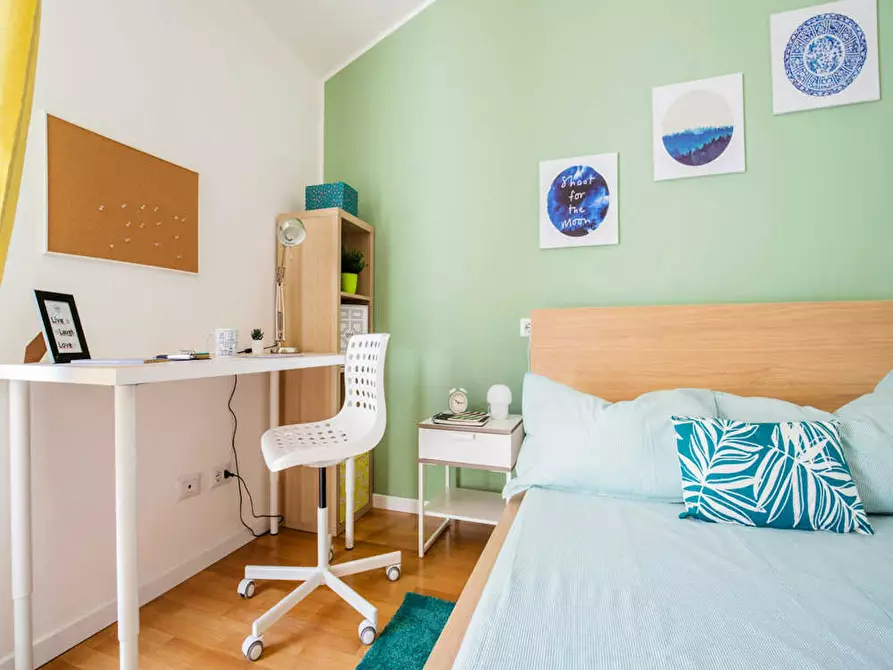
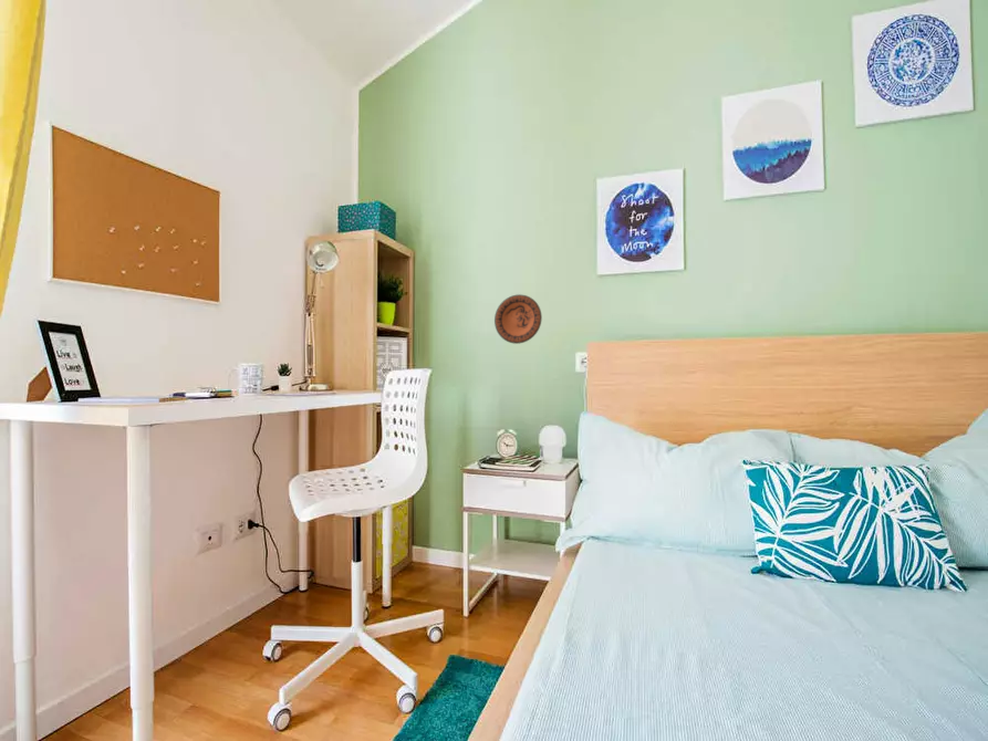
+ decorative plate (518, 319)
